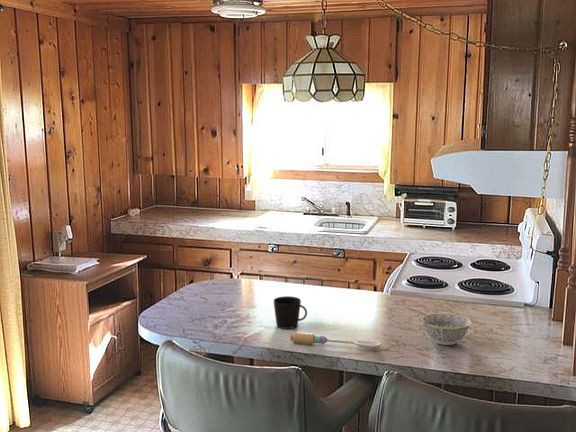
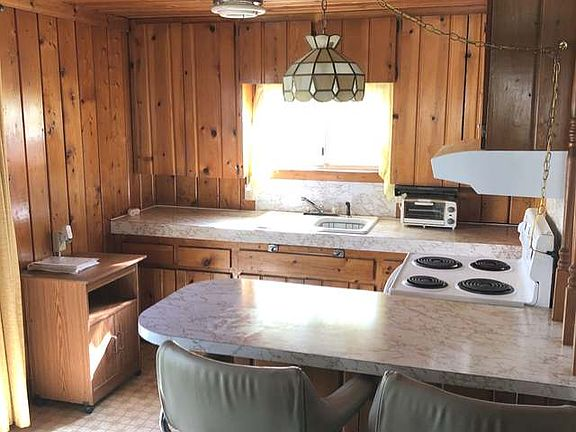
- bowl (445, 330)
- cup (290, 312)
- spoon (335, 340)
